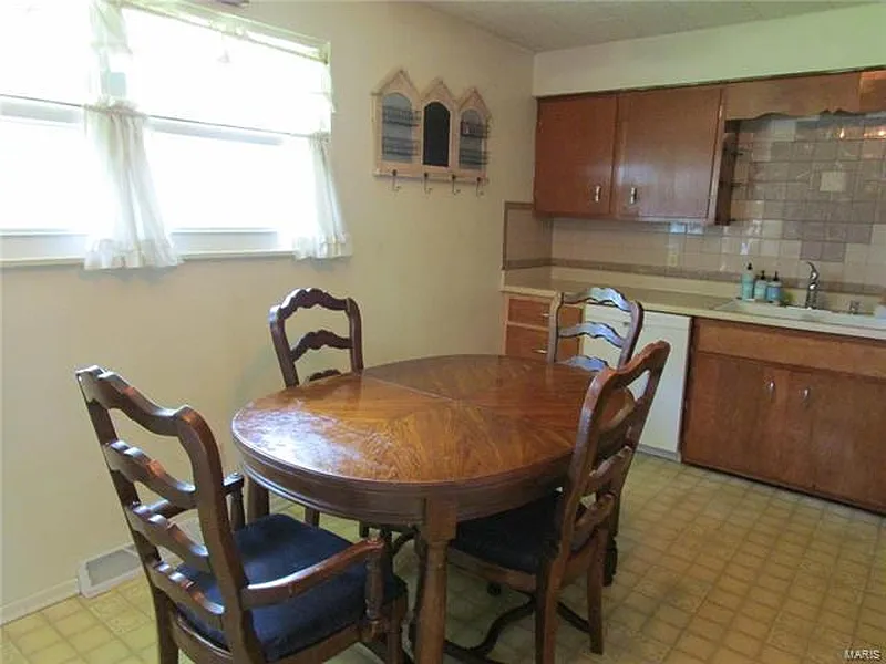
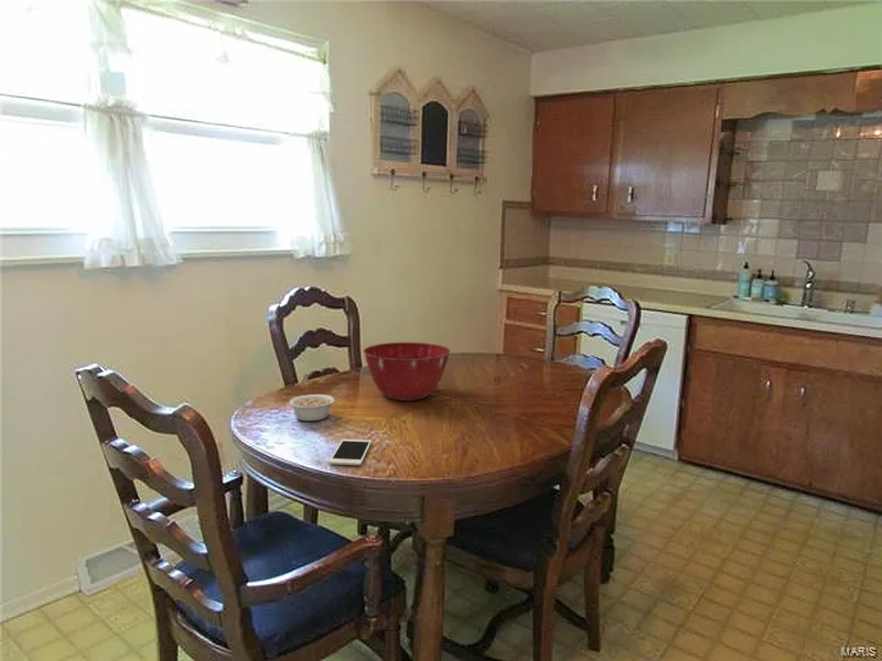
+ mixing bowl (406, 372)
+ cell phone (351, 451)
+ legume (313, 407)
